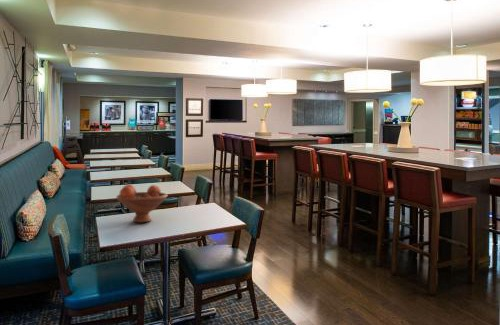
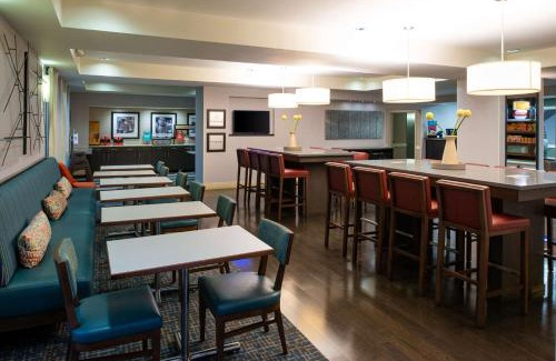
- fruit bowl (142, 203)
